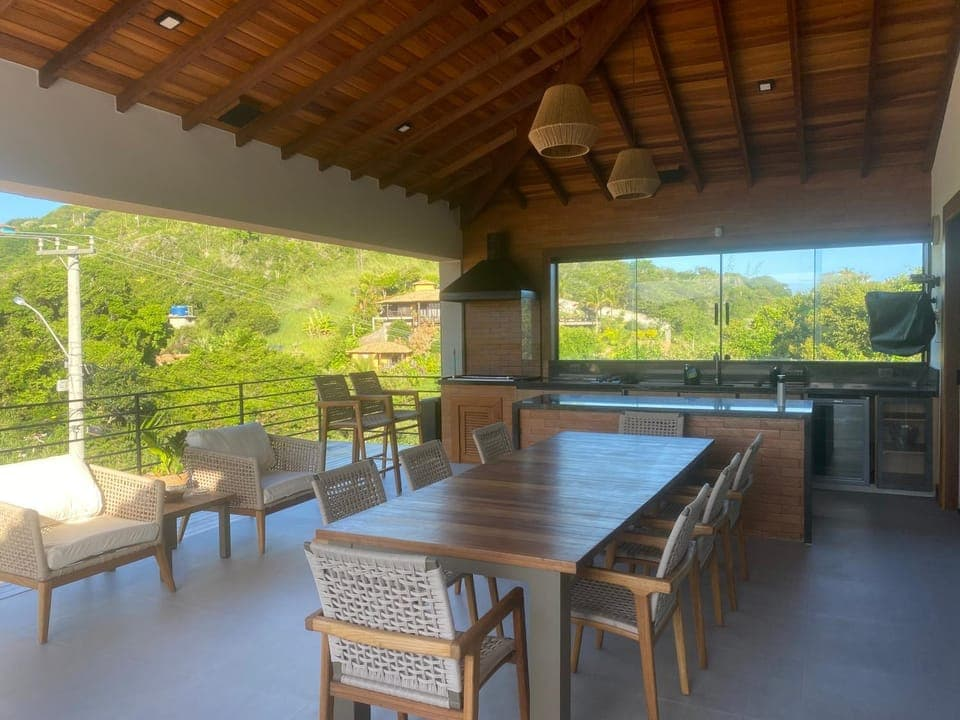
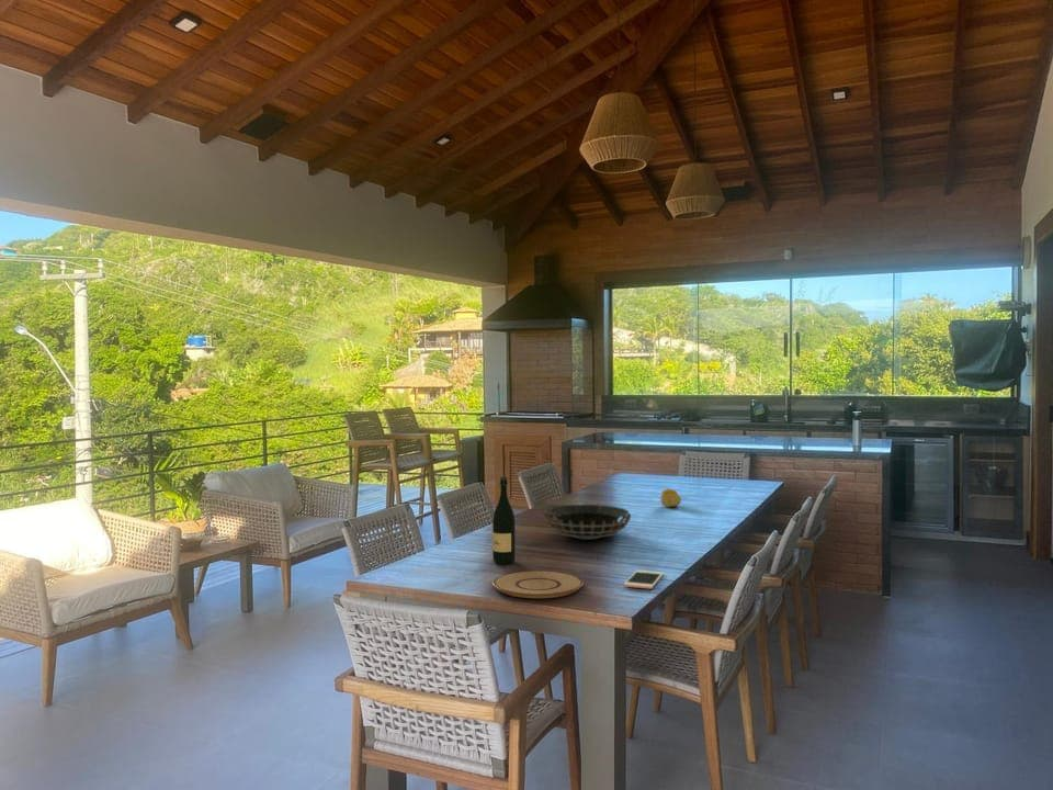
+ wine bottle (503, 519)
+ fruit (670, 497)
+ decorative bowl (586, 523)
+ plate (537, 584)
+ cell phone (644, 578)
